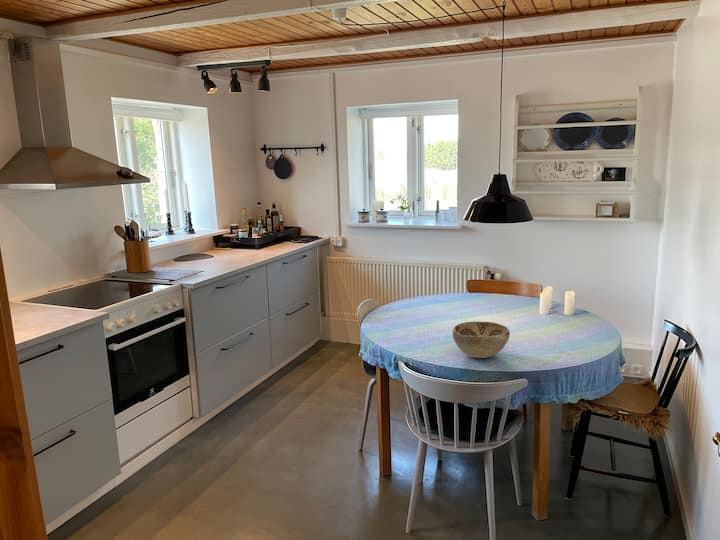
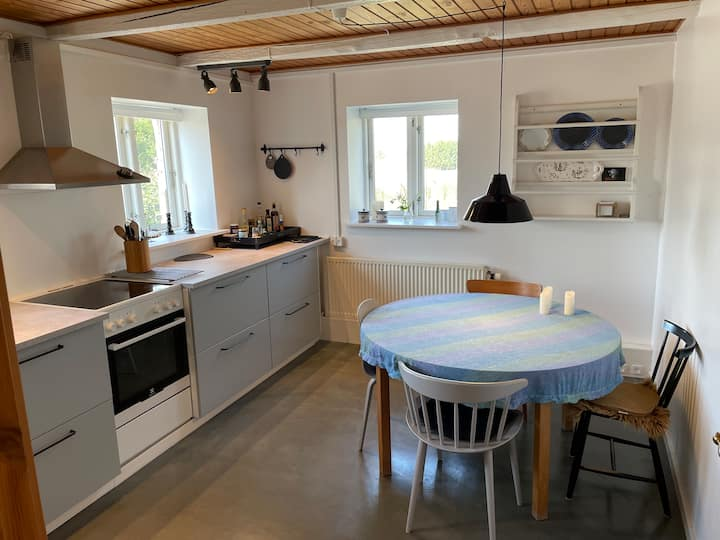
- decorative bowl (480, 341)
